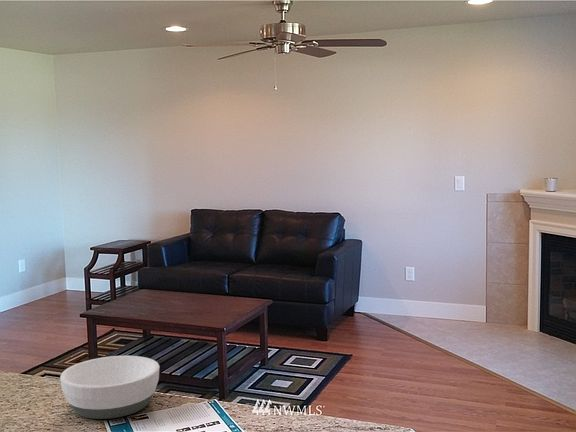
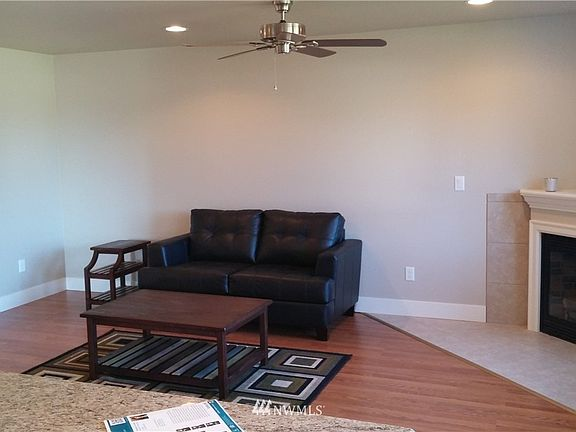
- bowl (111, 387)
